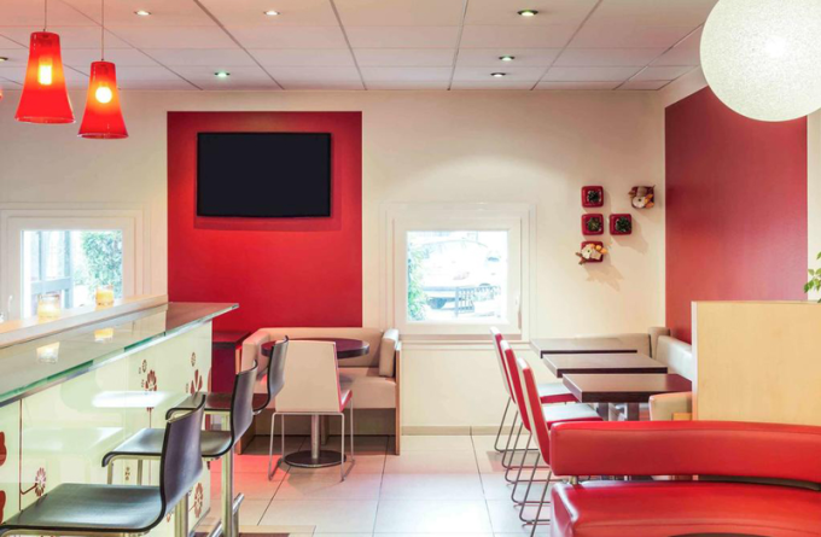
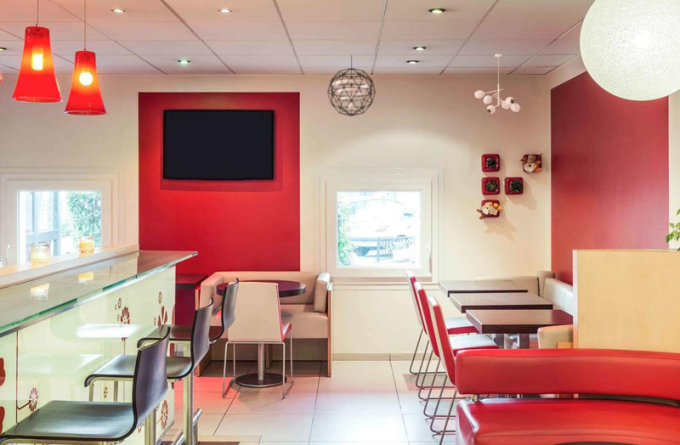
+ pendant light (351, 85)
+ ceiling light fixture (498, 85)
